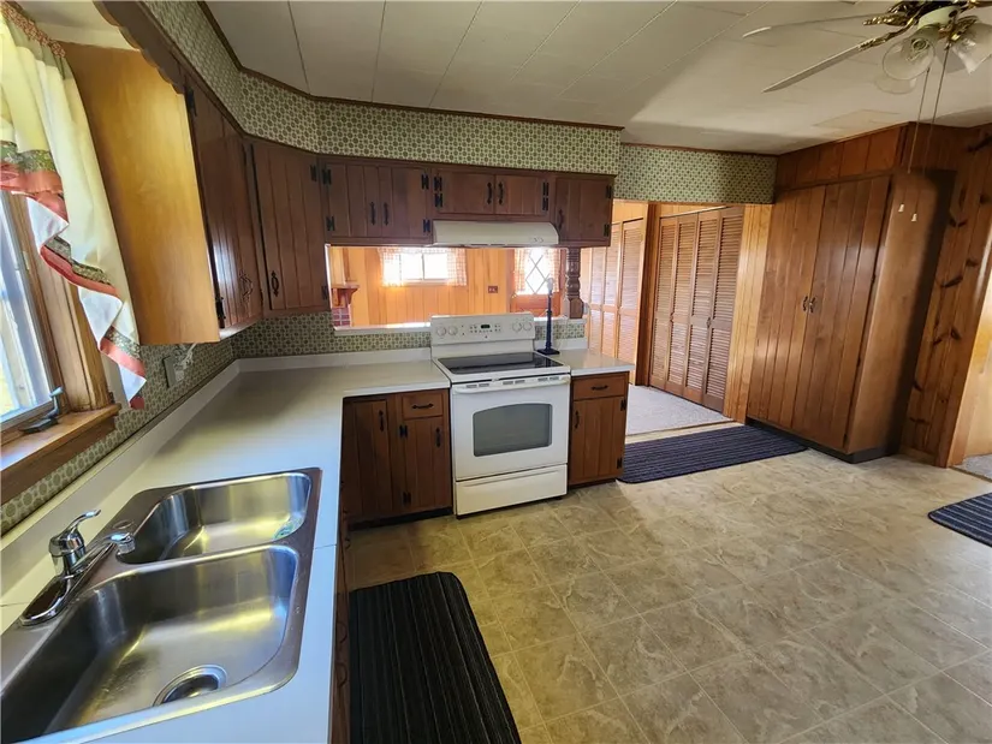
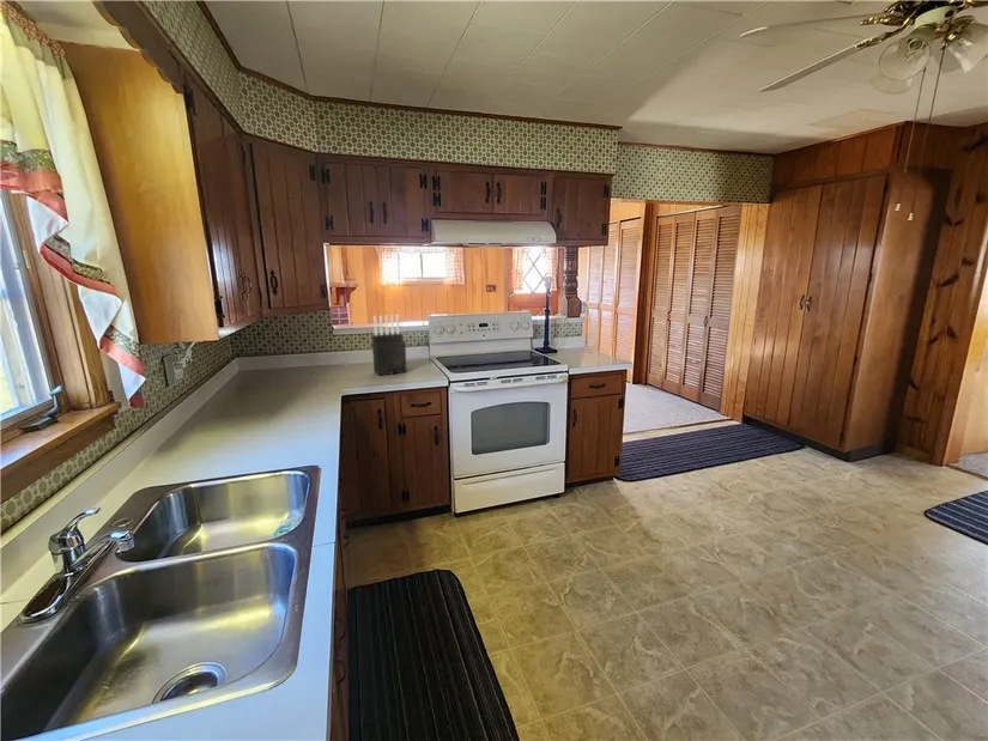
+ knife block (389, 344)
